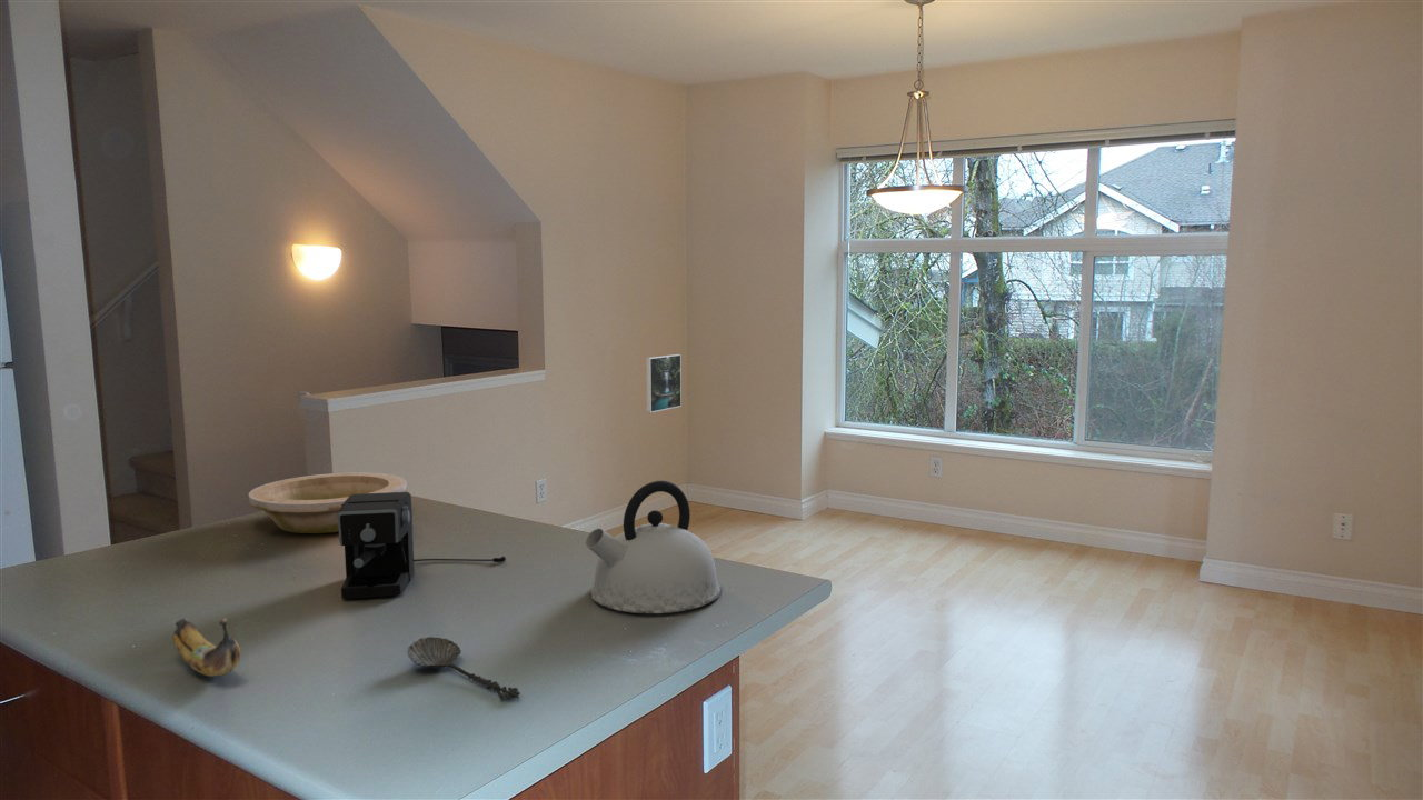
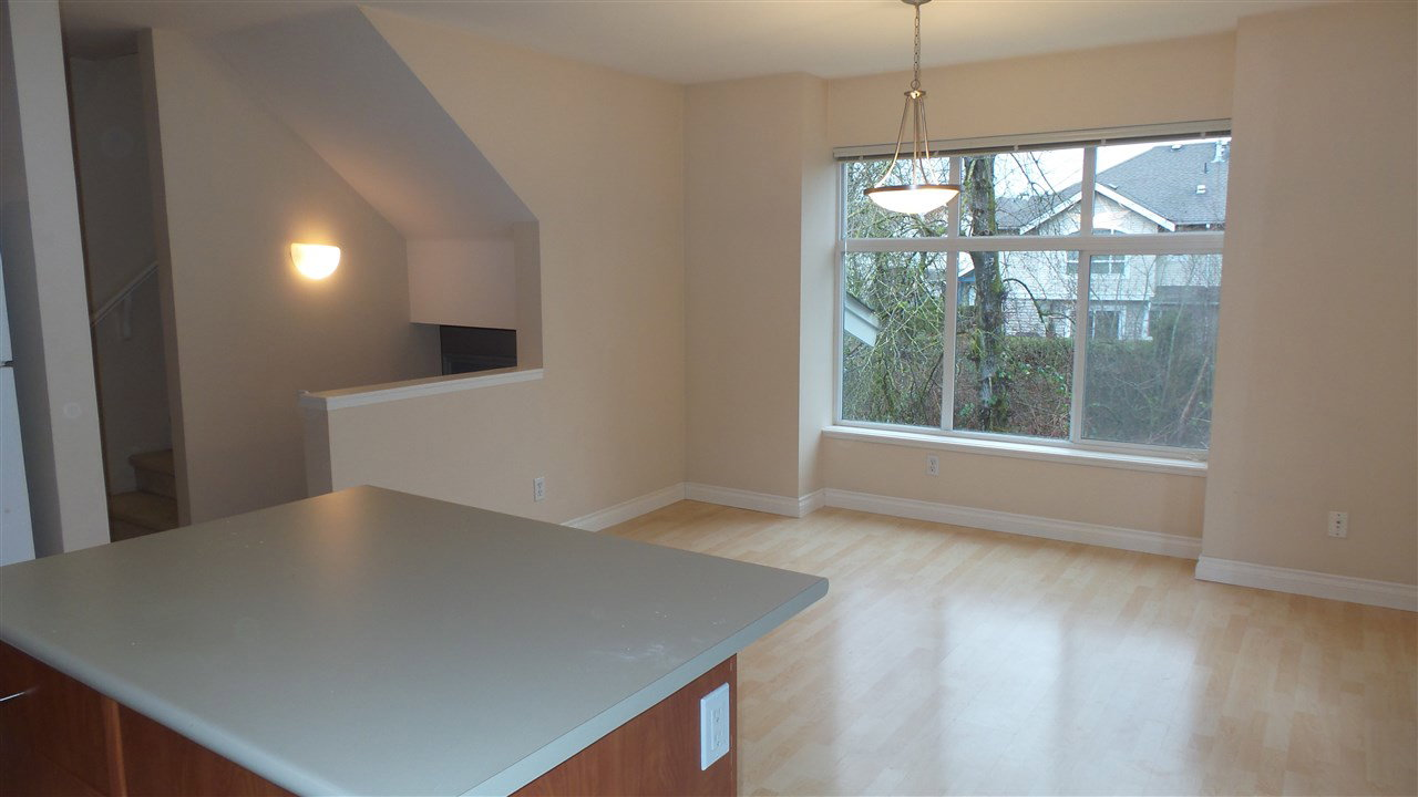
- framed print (664, 382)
- kettle (649, 538)
- spoon (464, 670)
- bowl (330, 503)
- coffee maker (412, 542)
- banana (203, 638)
